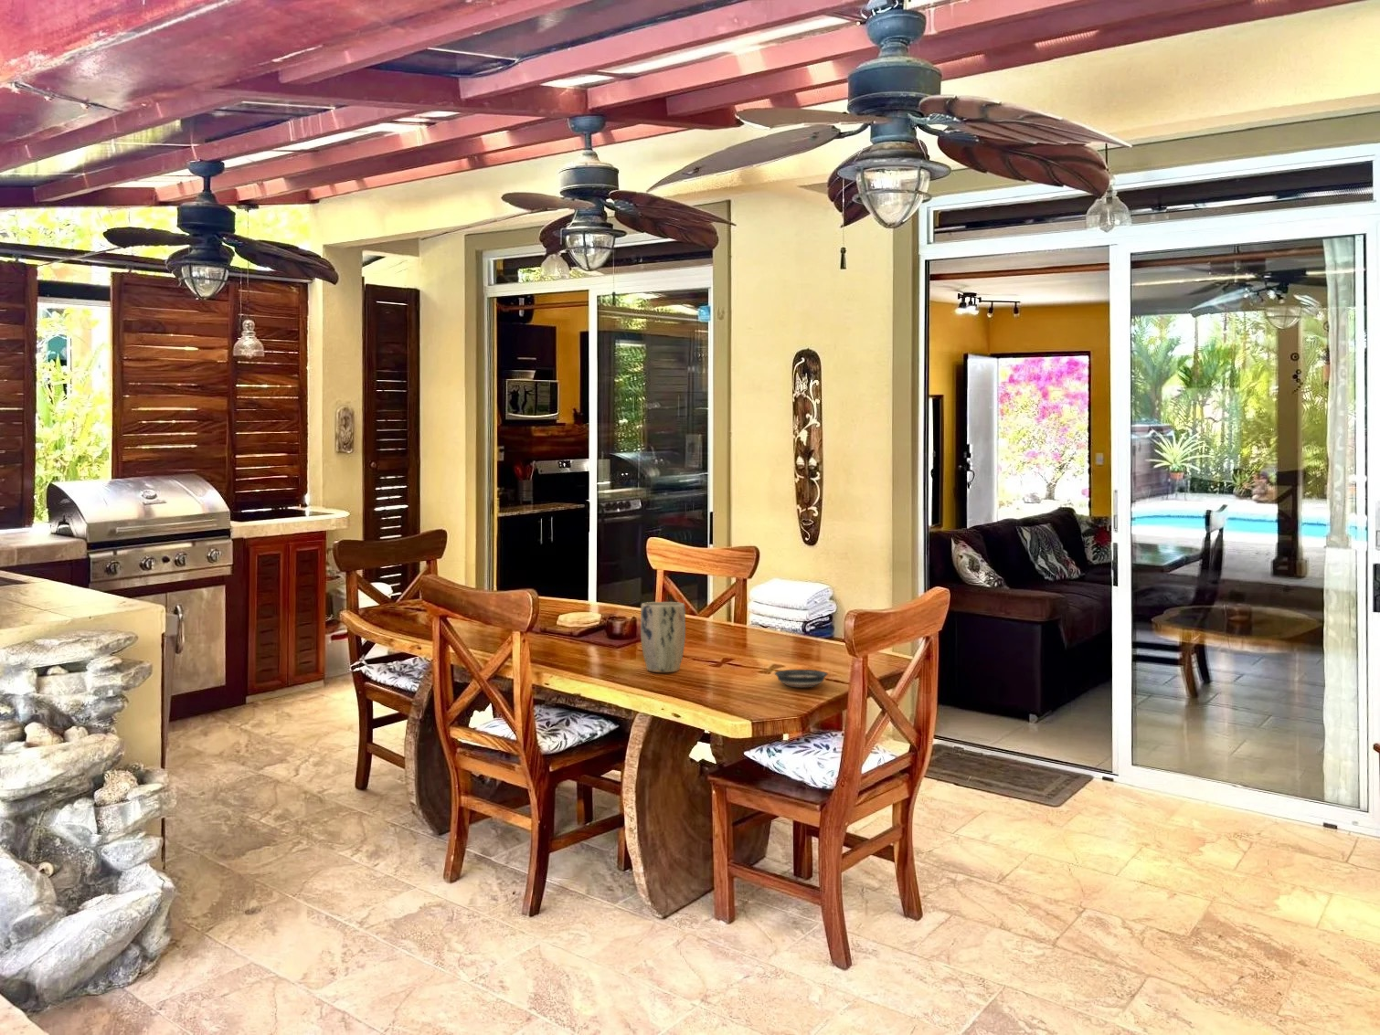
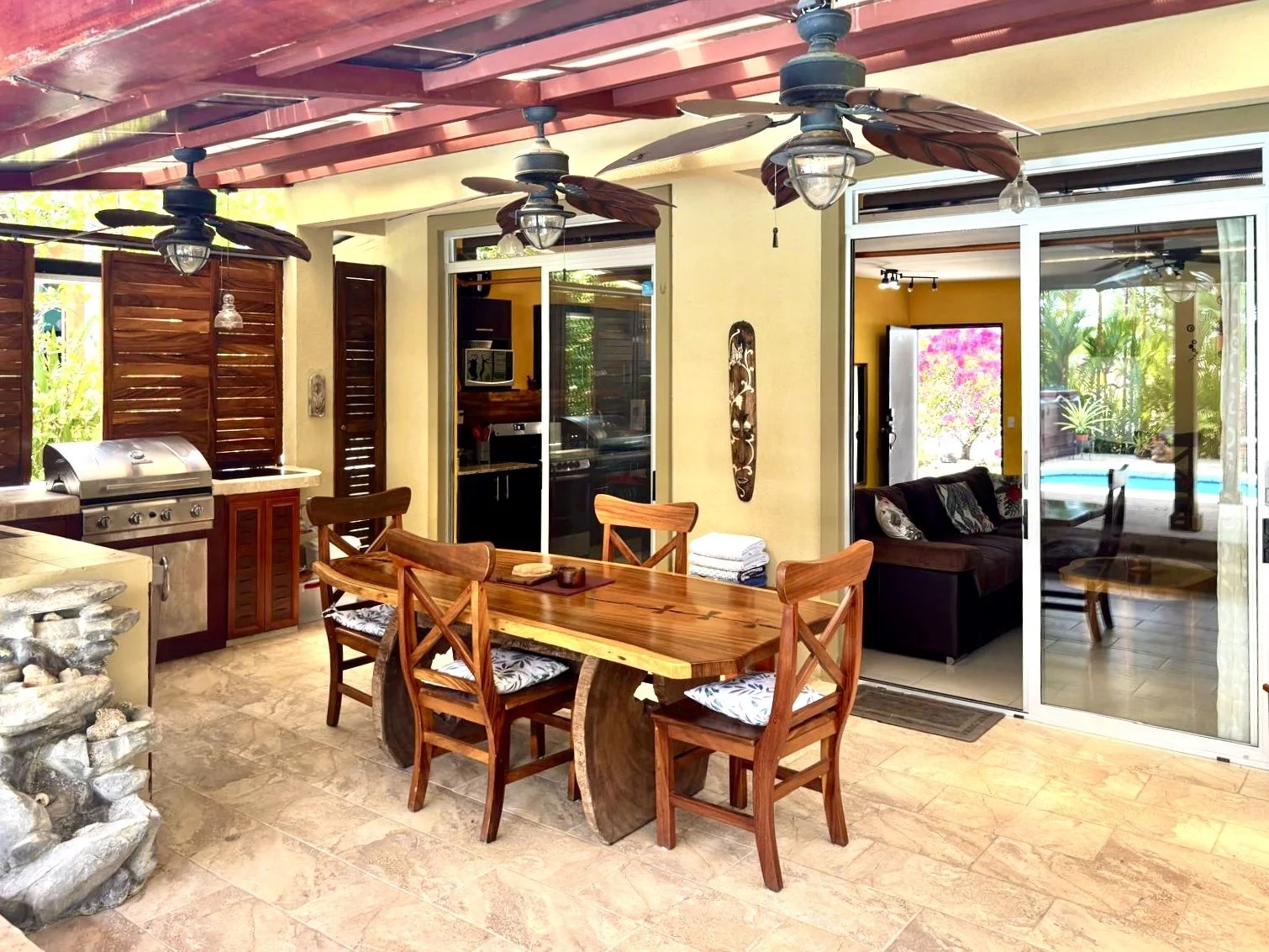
- plant pot (662, 637)
- saucer (800, 678)
